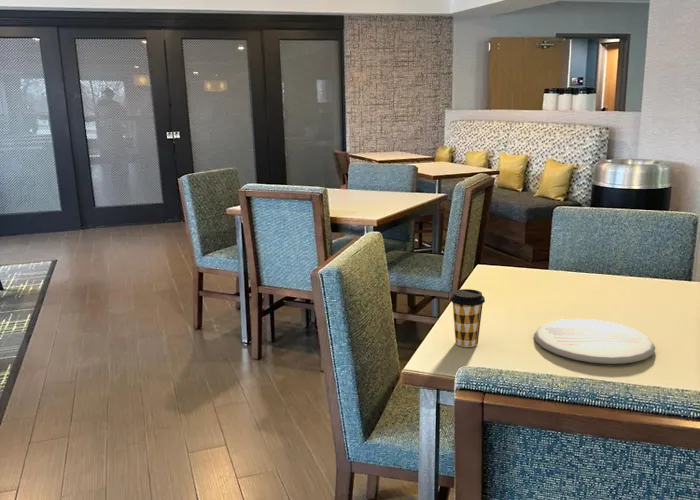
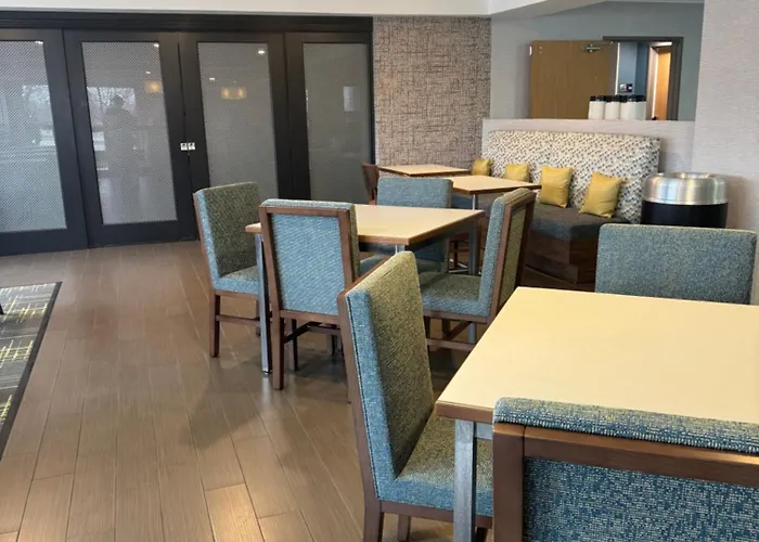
- coffee cup (467, 318)
- plate (592, 338)
